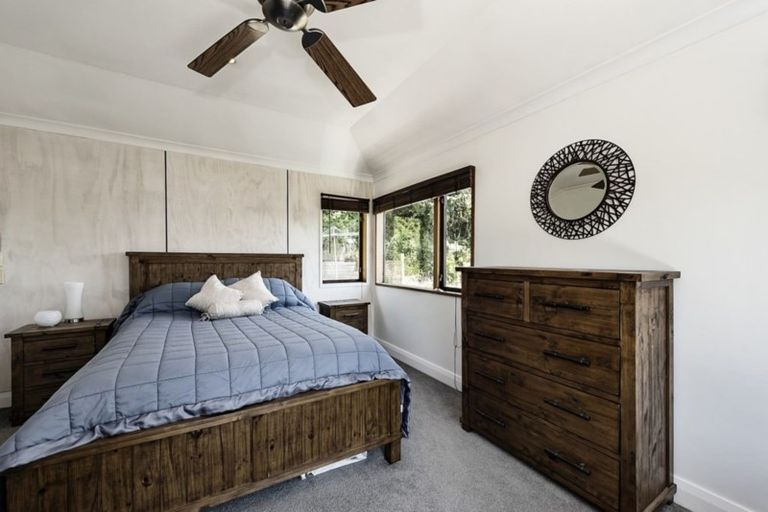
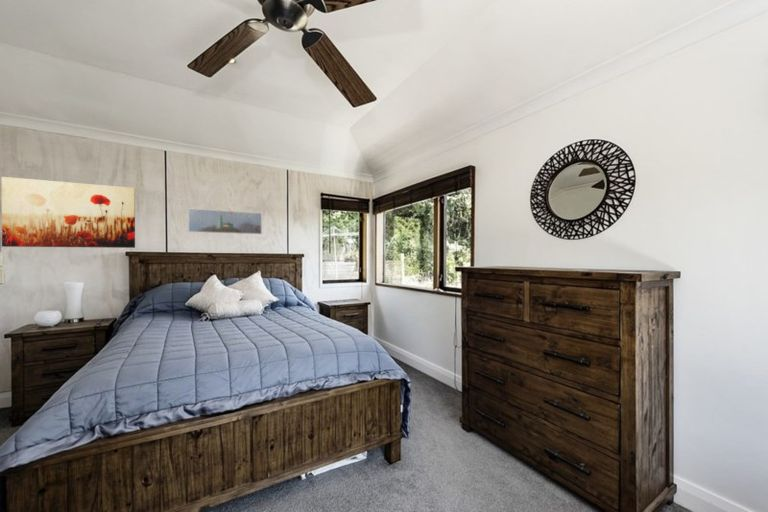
+ wall art (73, 215)
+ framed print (226, 222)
